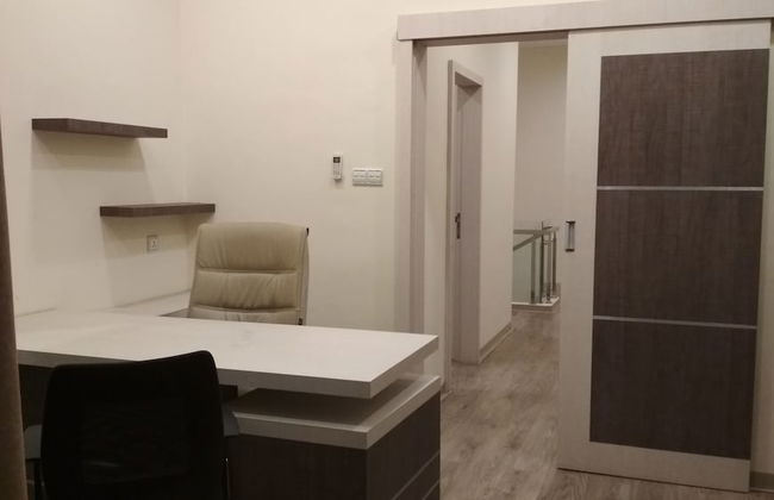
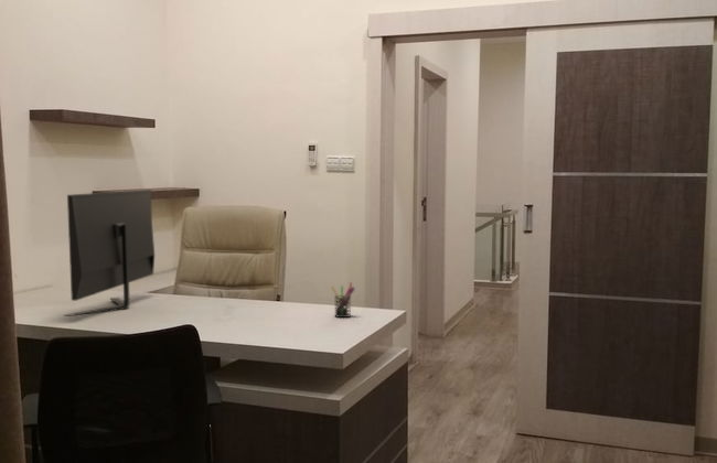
+ monitor (111, 249)
+ pen holder (343, 299)
